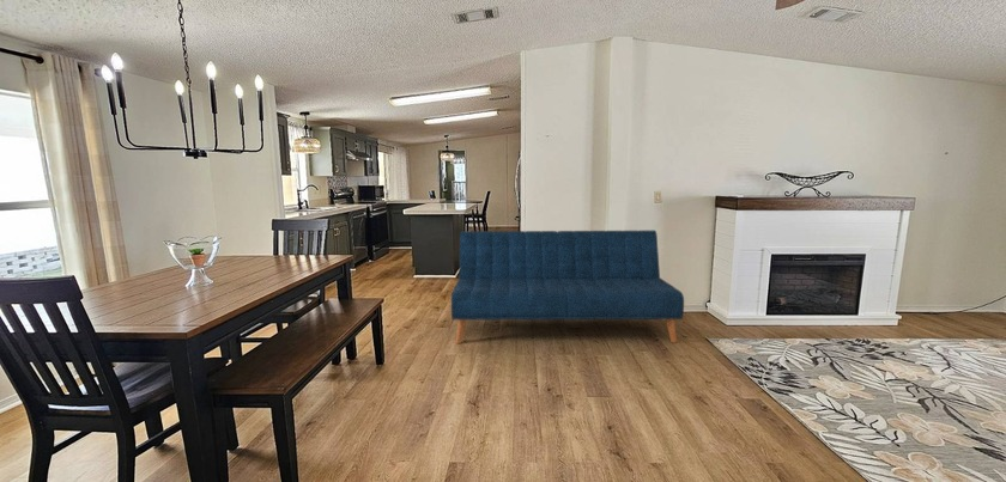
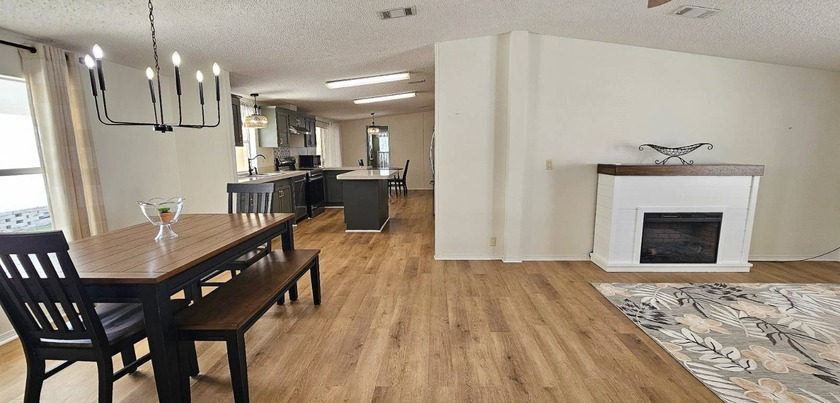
- sofa (560, 280)
